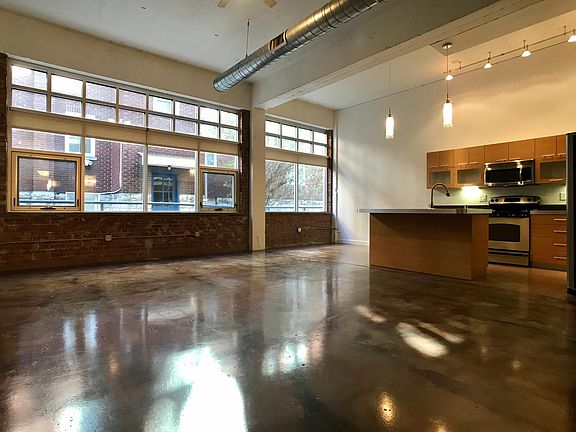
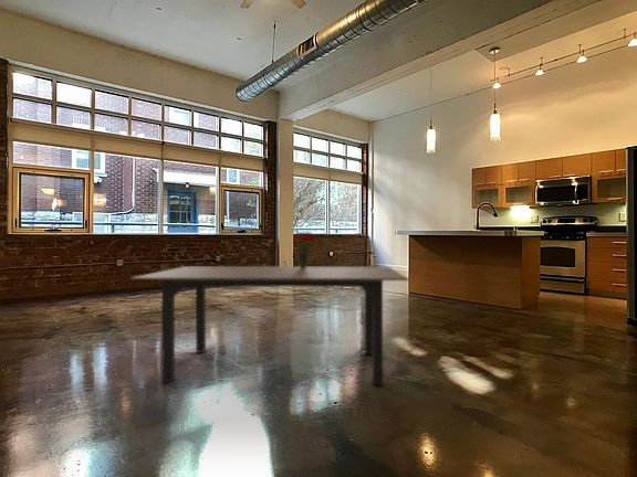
+ dining table (278, 285)
+ bouquet (304, 250)
